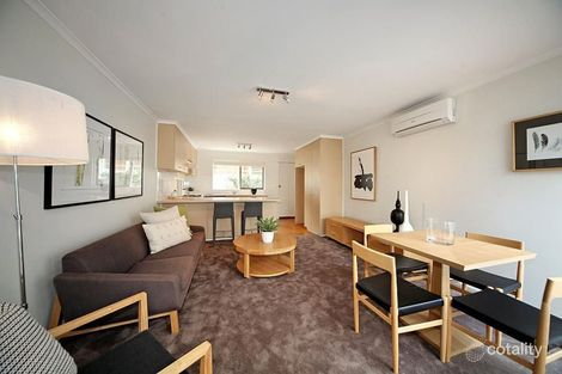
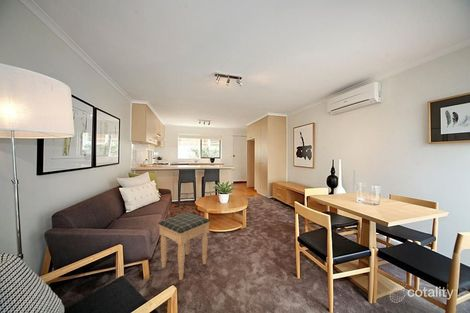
+ footstool (184, 242)
